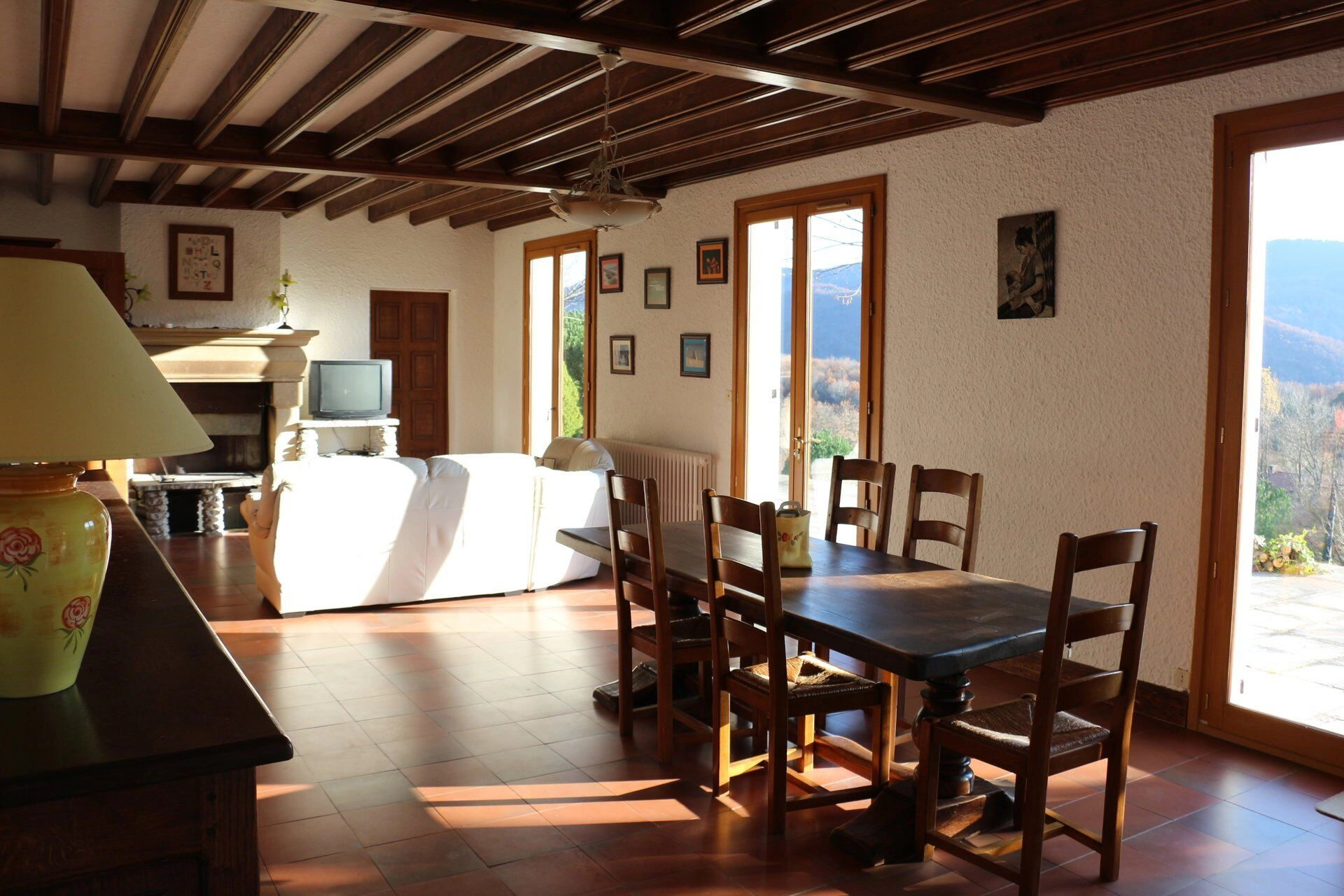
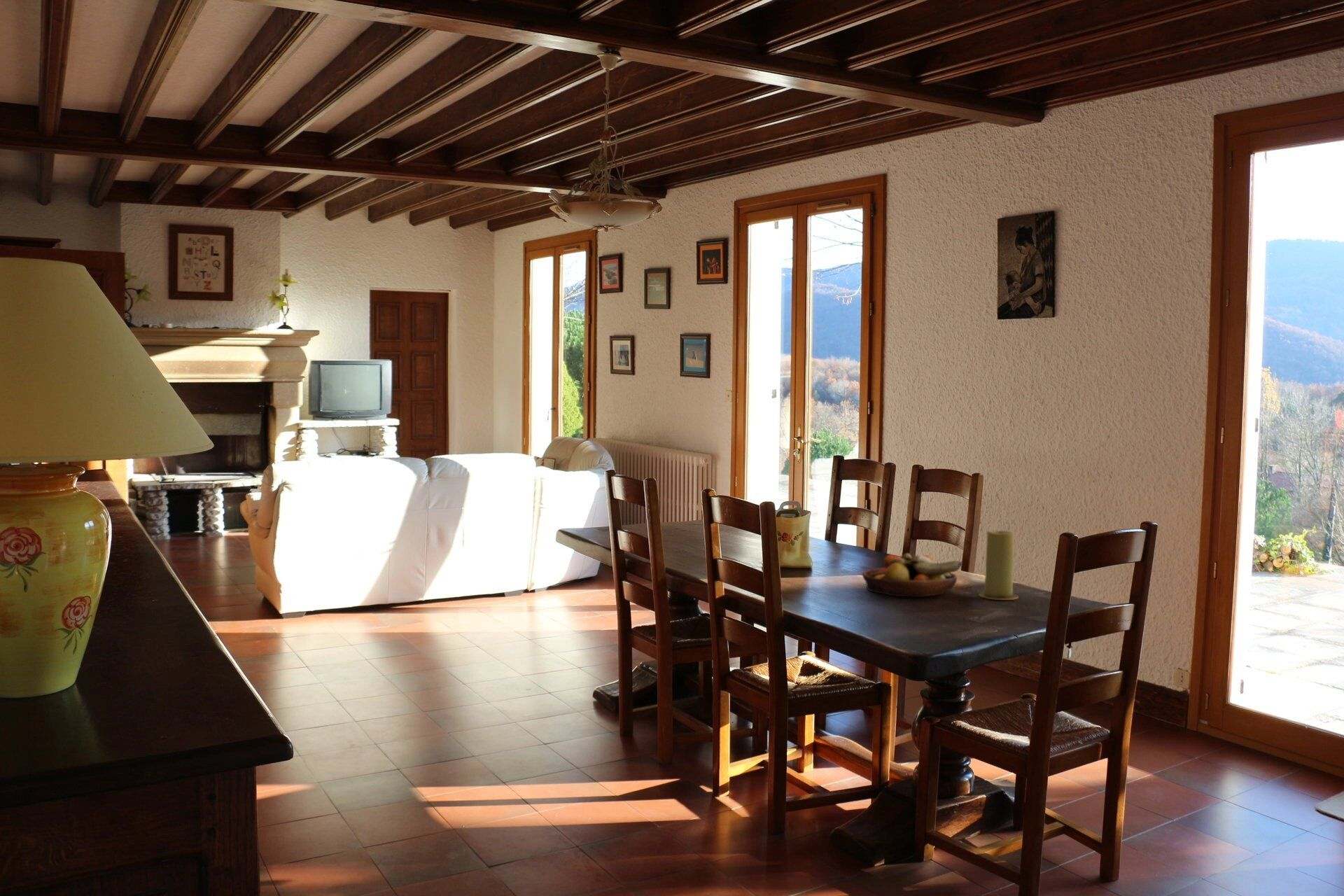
+ candle (999, 564)
+ fruit bowl (911, 570)
